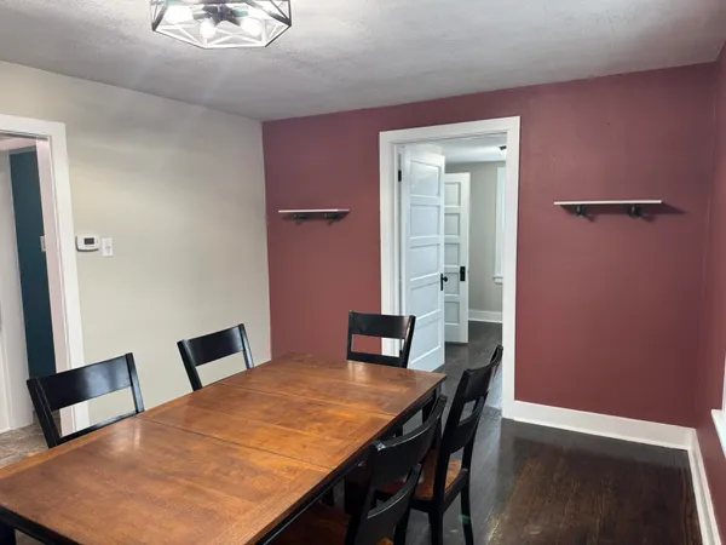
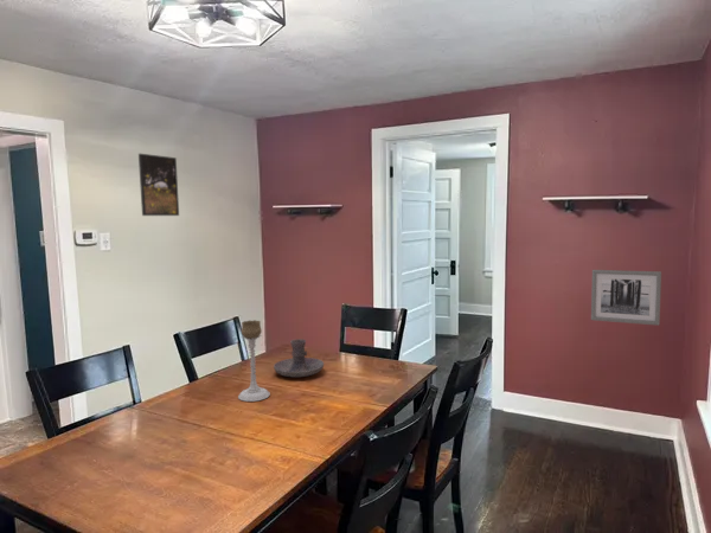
+ candle holder (252, 359)
+ wall art (624, 296)
+ candle holder (299, 355)
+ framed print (159, 186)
